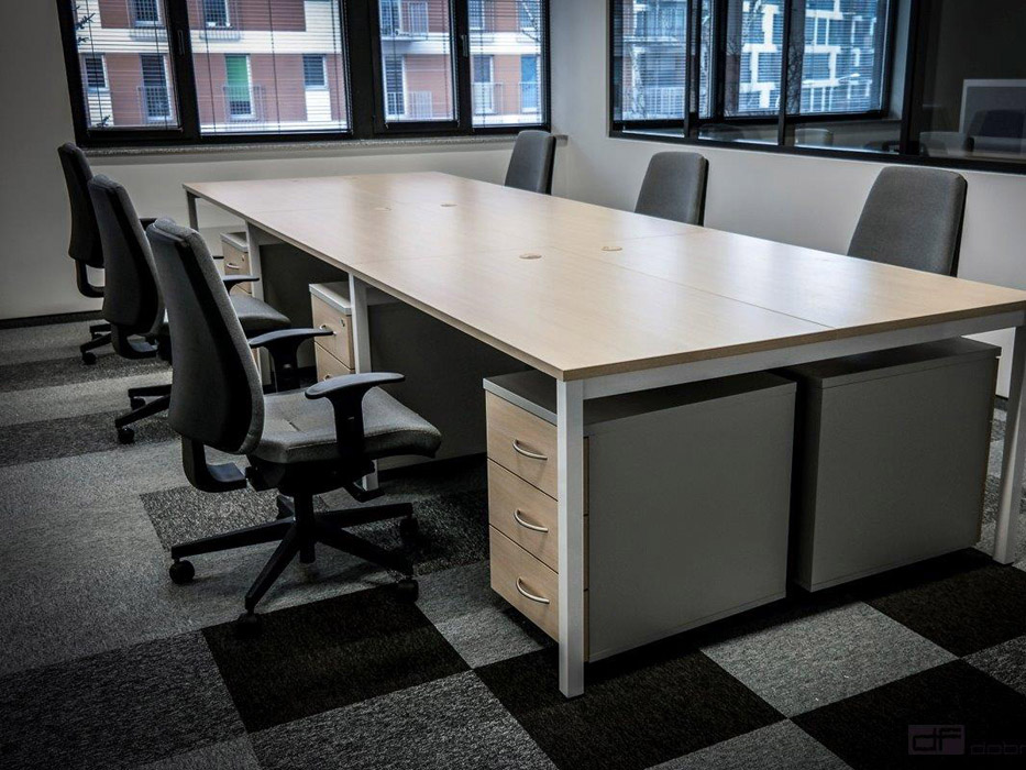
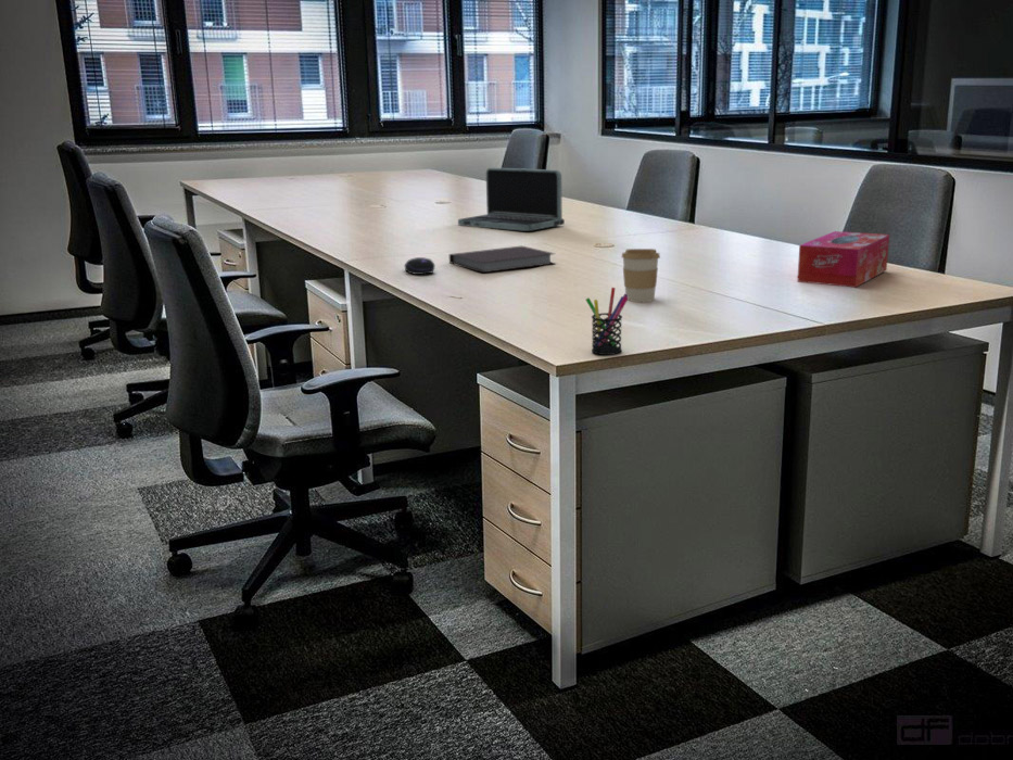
+ computer mouse (419, 264)
+ coffee cup (640, 274)
+ laptop (508, 197)
+ notebook (502, 258)
+ tissue box (844, 257)
+ pen holder (604, 320)
